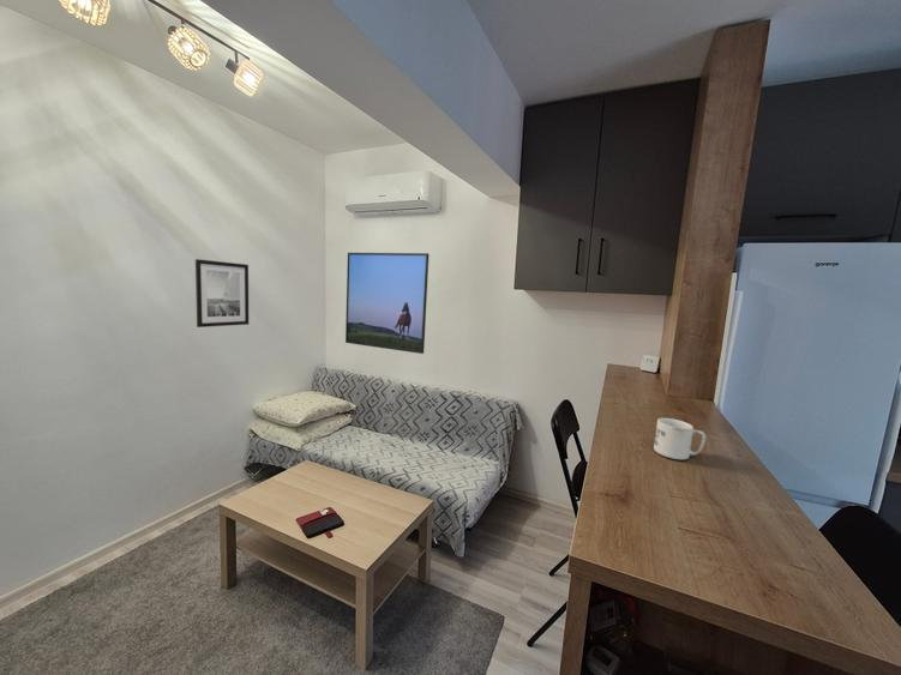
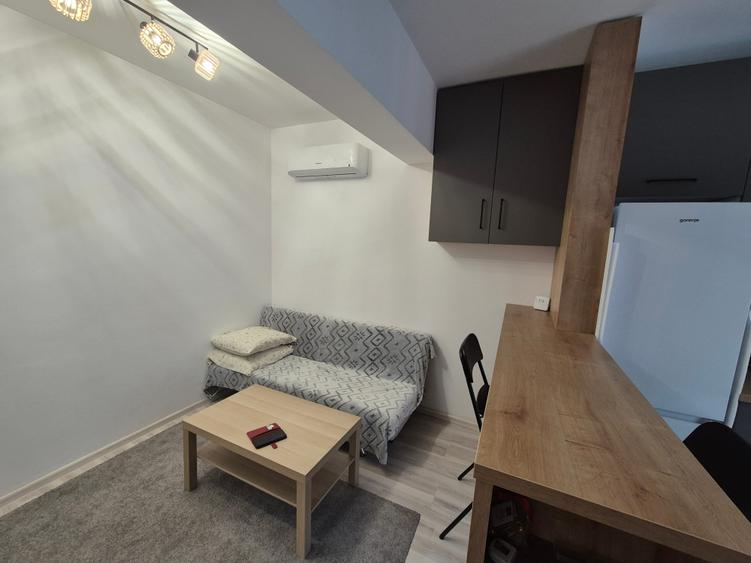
- wall art (223, 294)
- mug (679, 439)
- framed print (384, 301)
